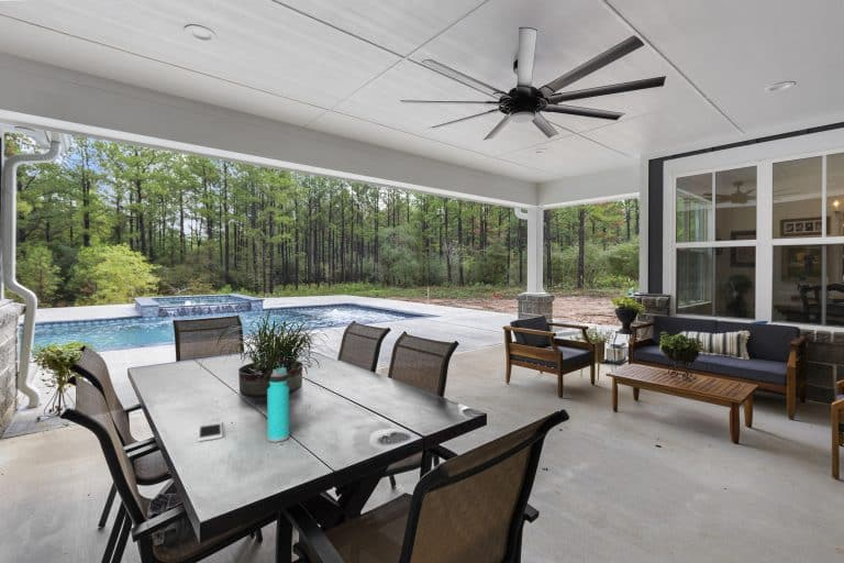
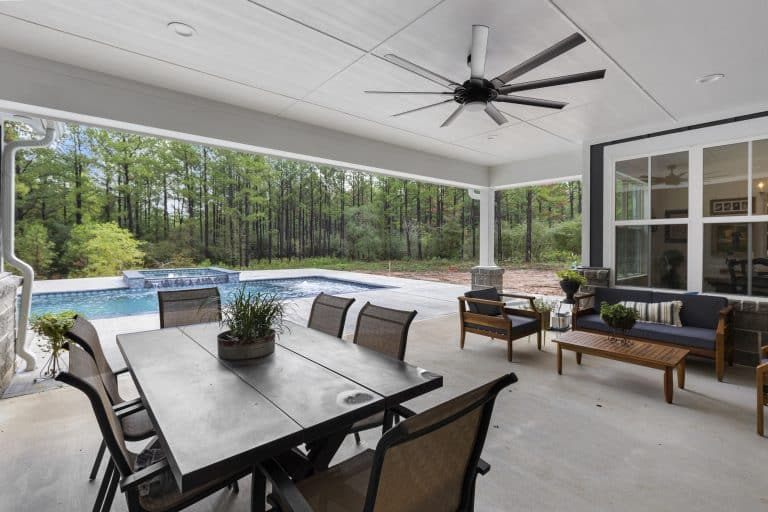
- water bottle (278, 402)
- cell phone (210, 431)
